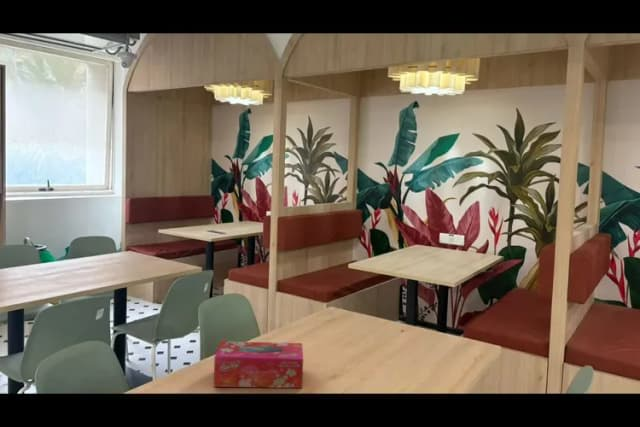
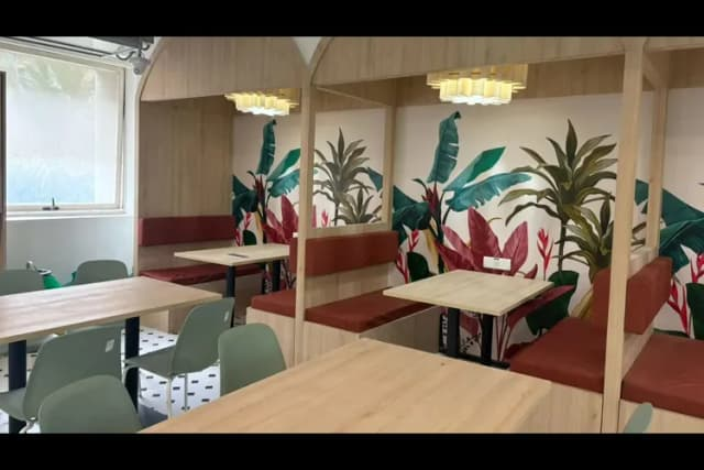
- tissue box (260, 363)
